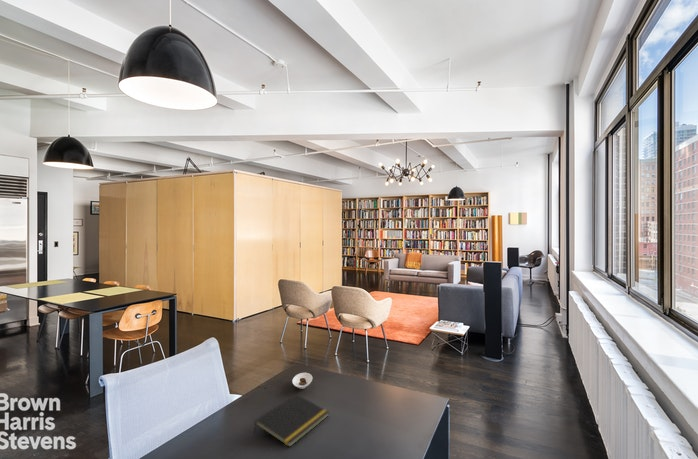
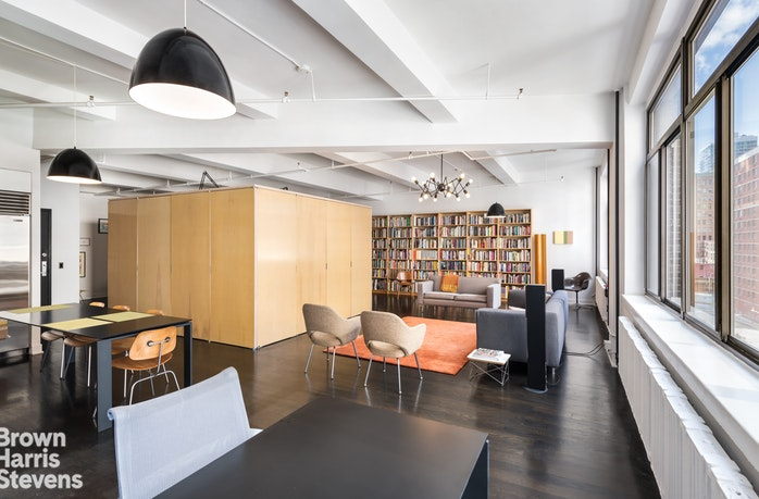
- saucer (302, 381)
- notepad (293, 417)
